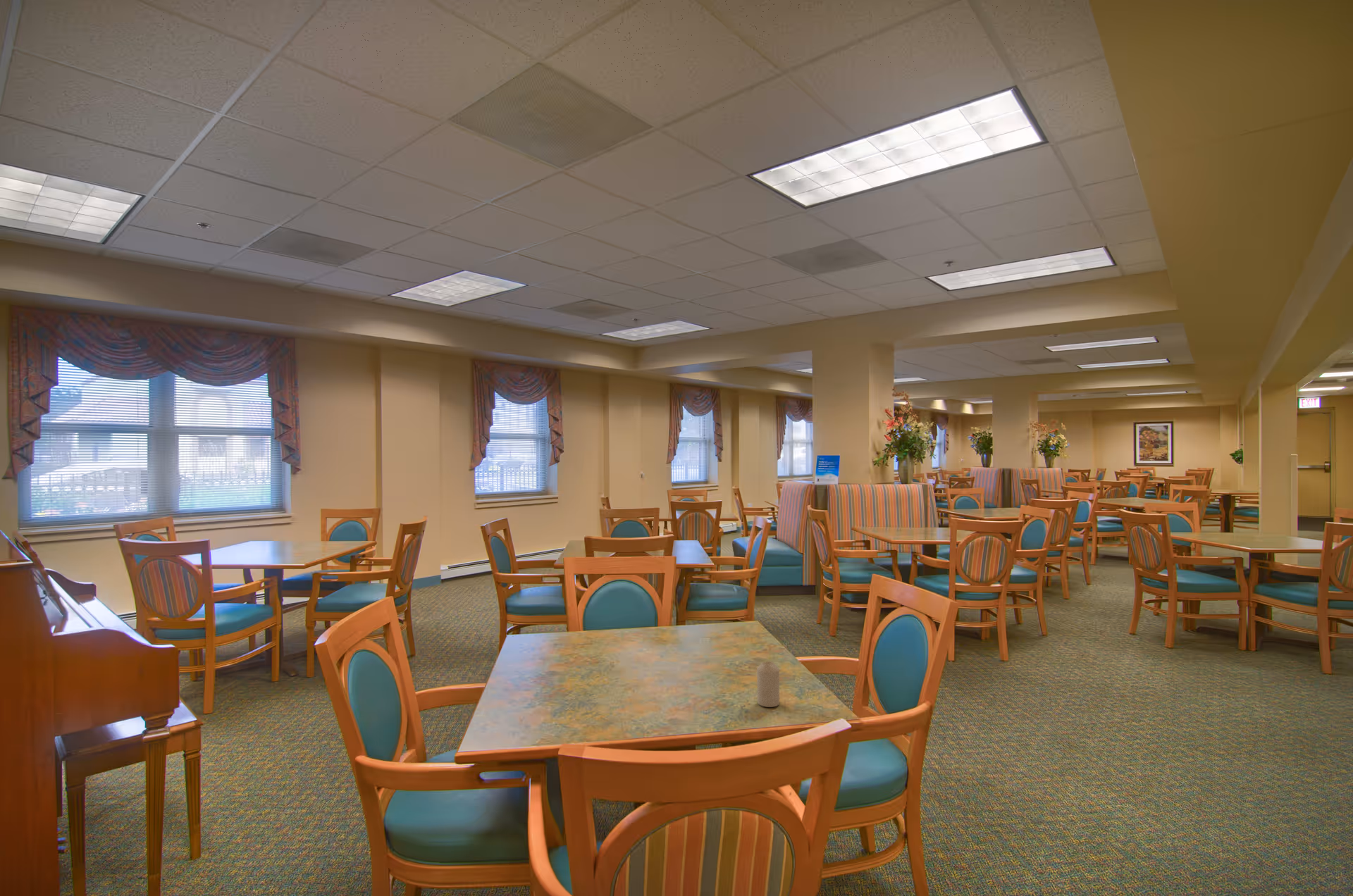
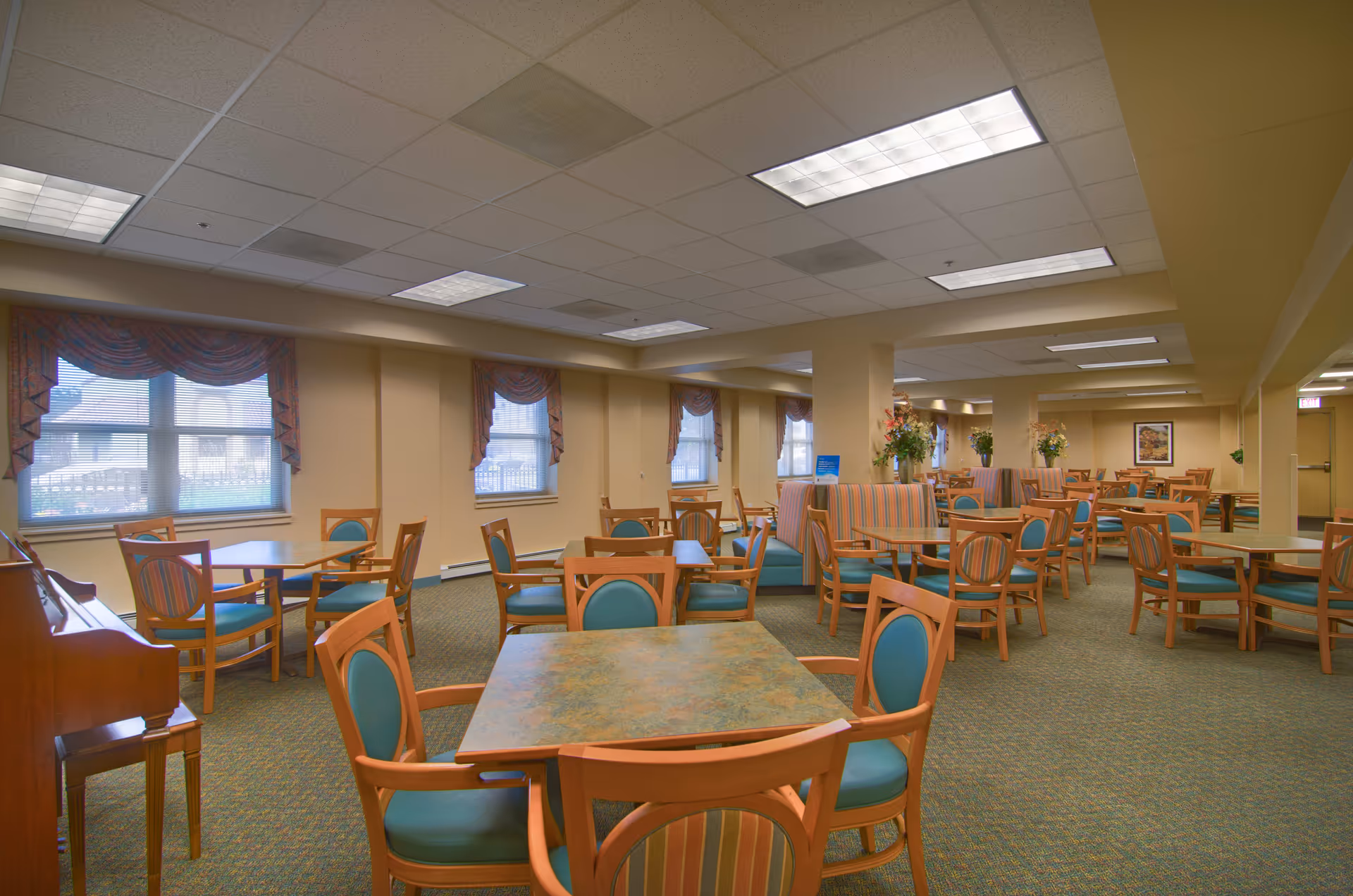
- candle (768, 683)
